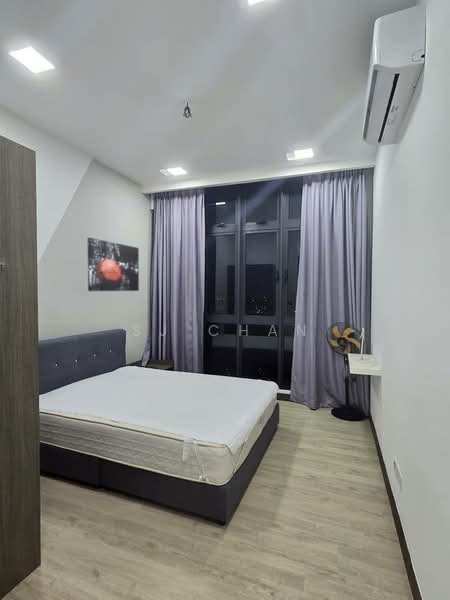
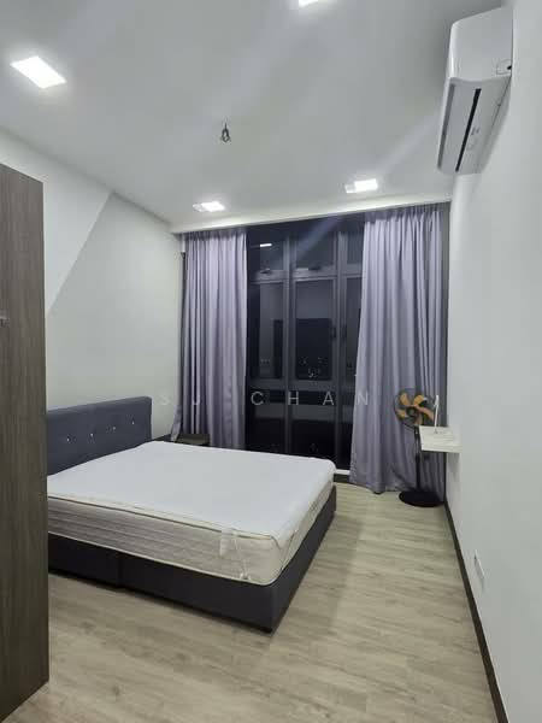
- wall art (116, 267)
